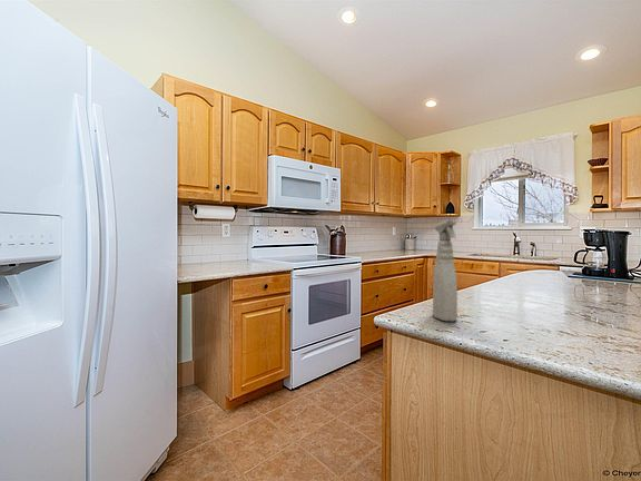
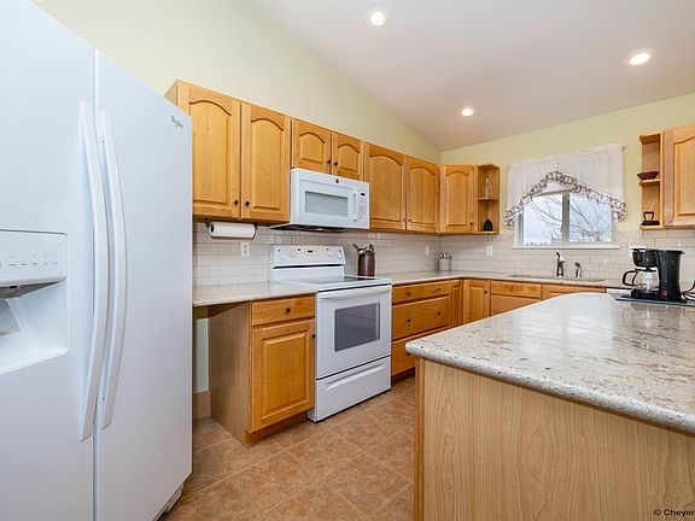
- spray bottle (444, 268)
